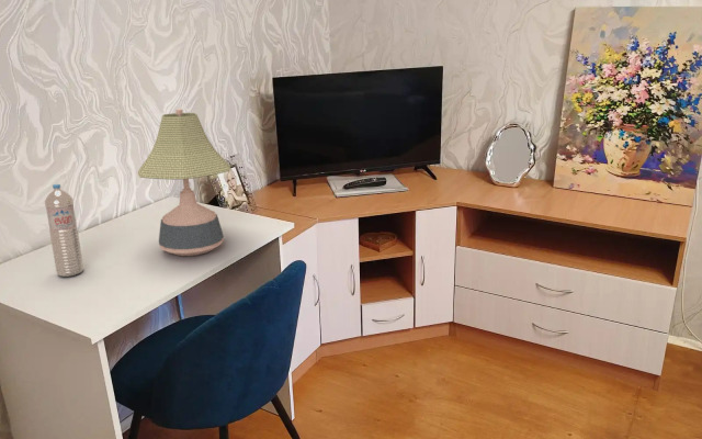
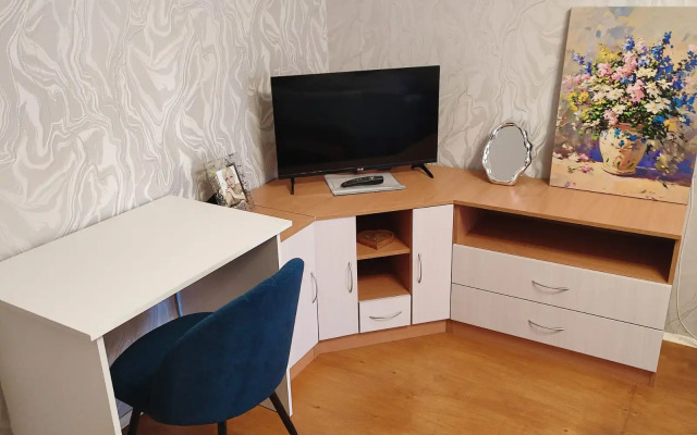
- water bottle (64, 229)
- desk lamp (185, 181)
